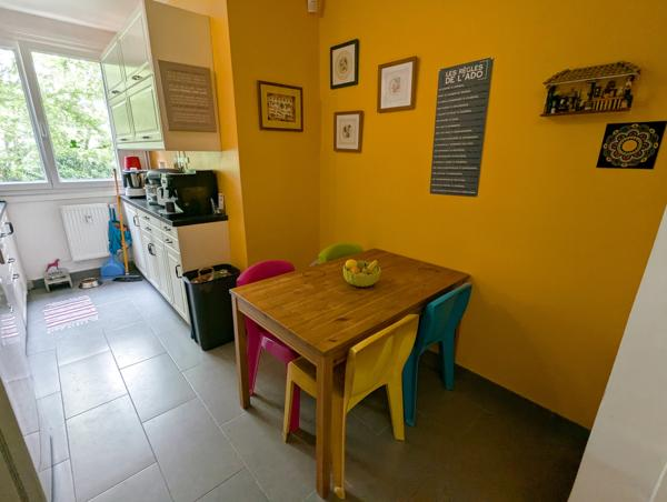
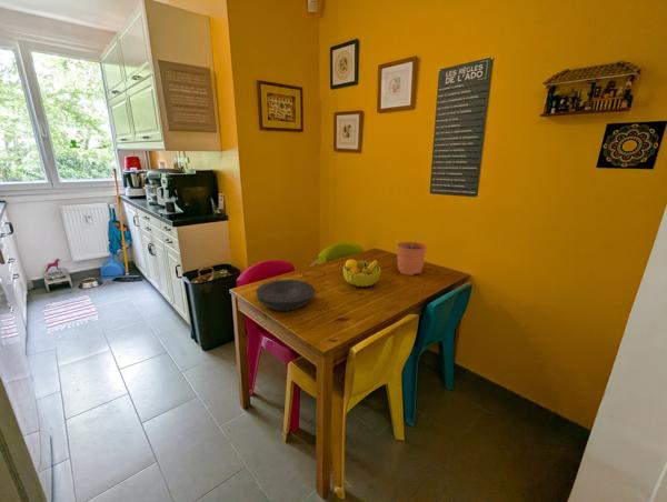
+ plate (286, 295)
+ plant pot (410, 251)
